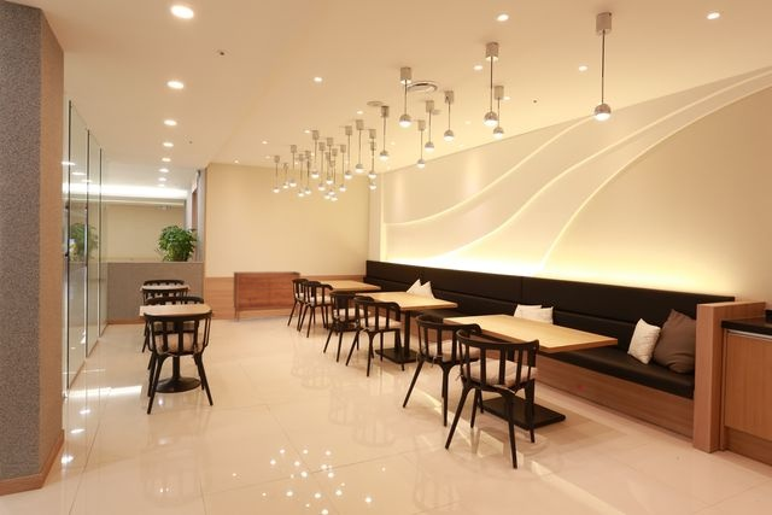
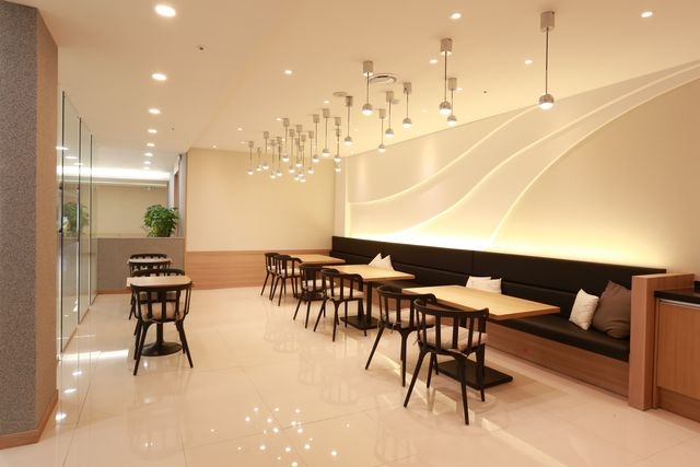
- sideboard (267, 294)
